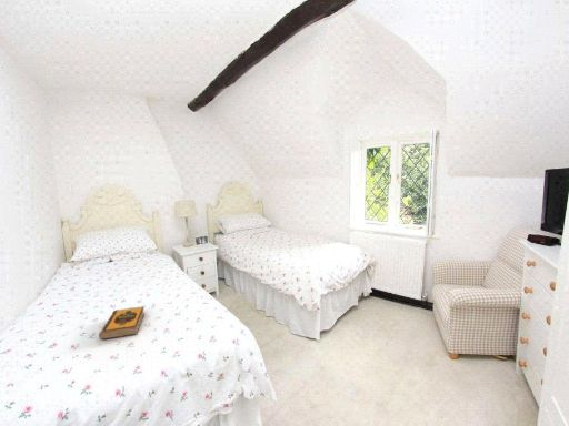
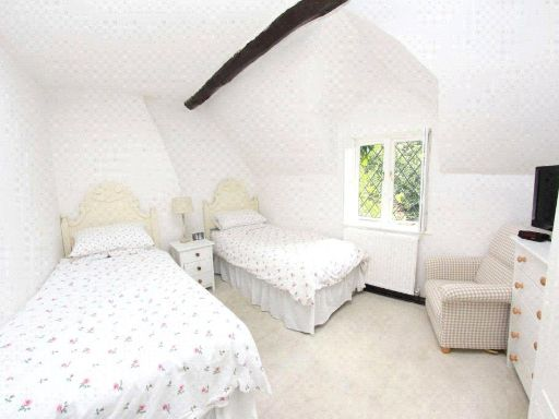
- hardback book (123, 321)
